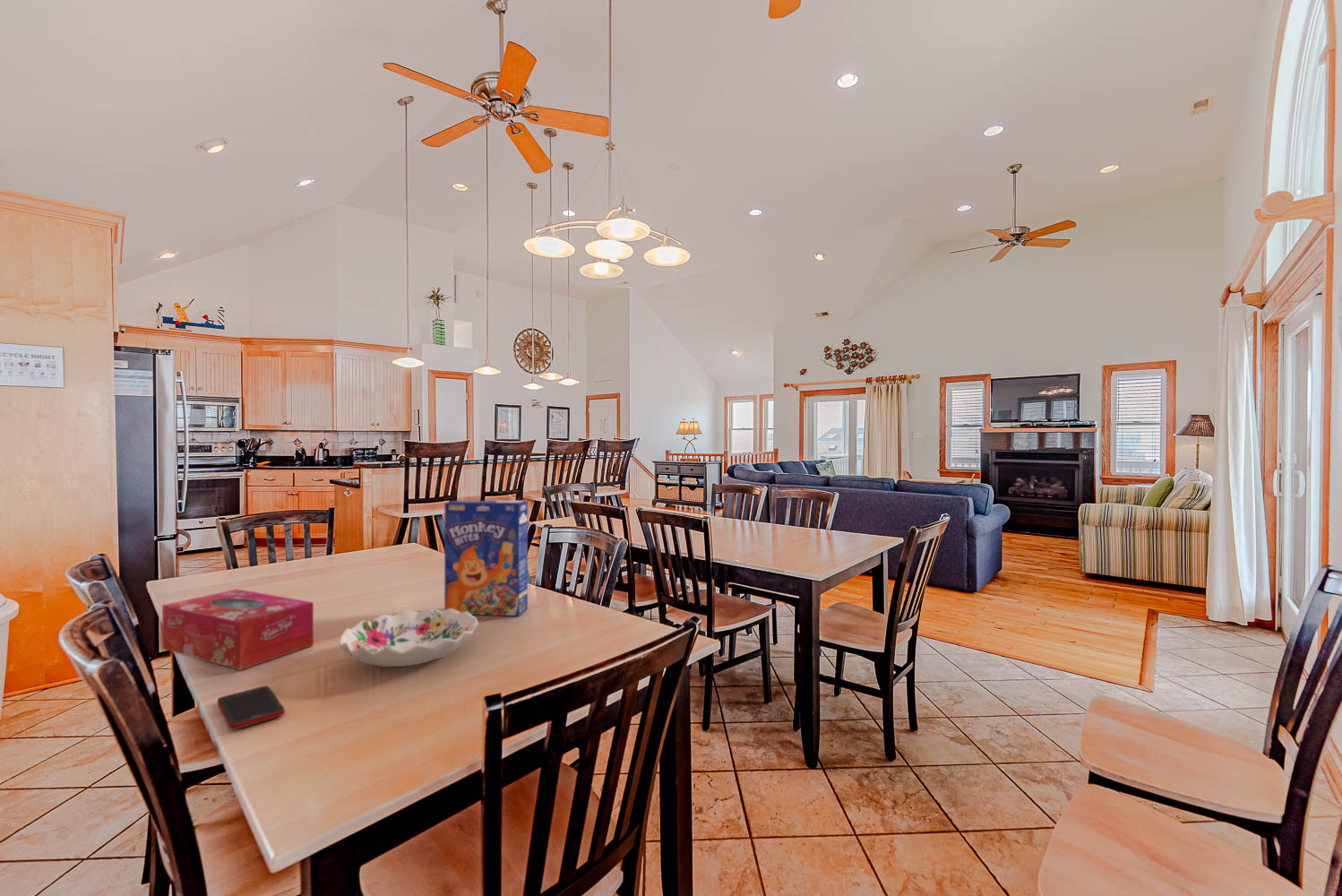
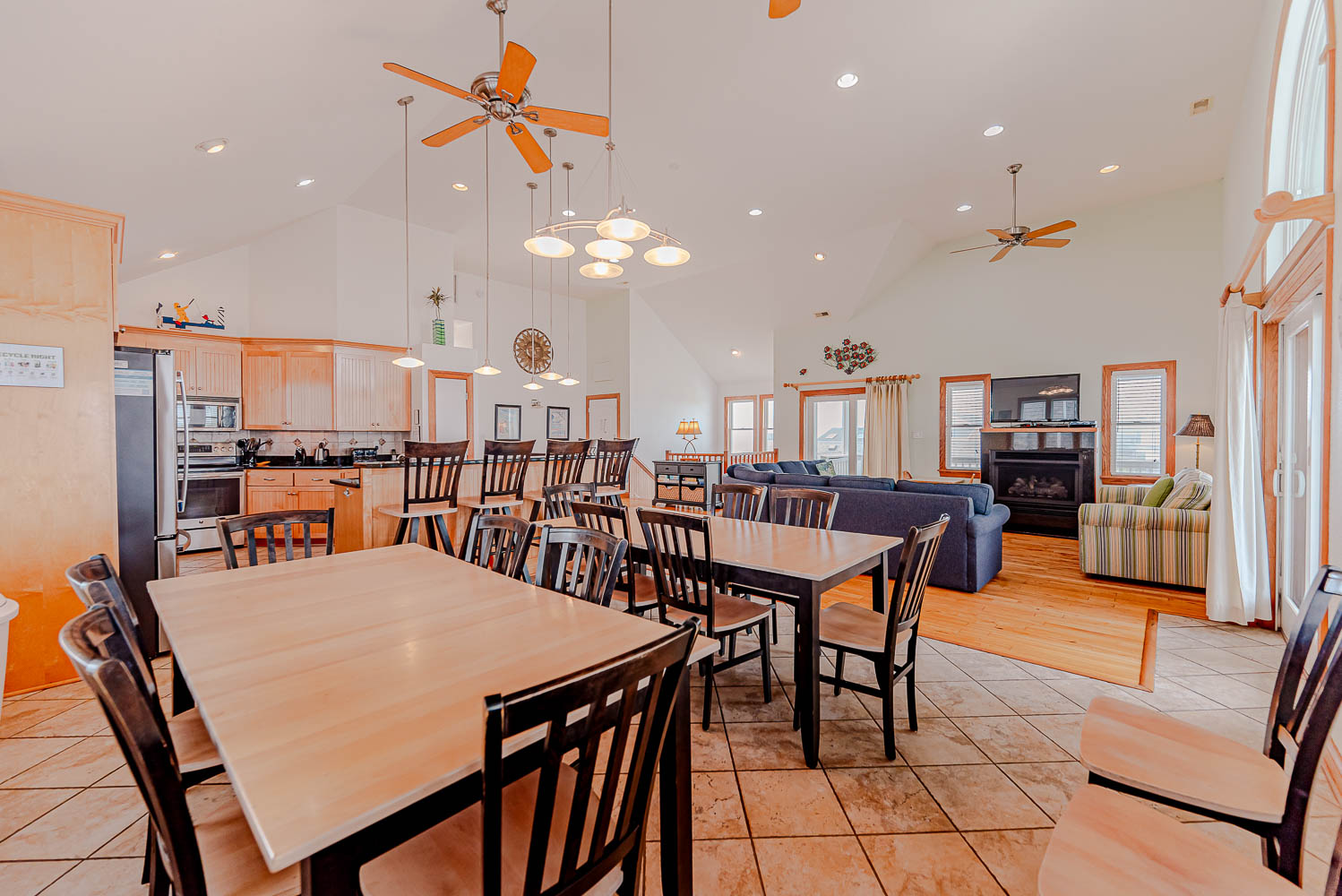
- decorative bowl (411, 640)
- tissue box (238, 625)
- cereal box (486, 556)
- cell phone (250, 706)
